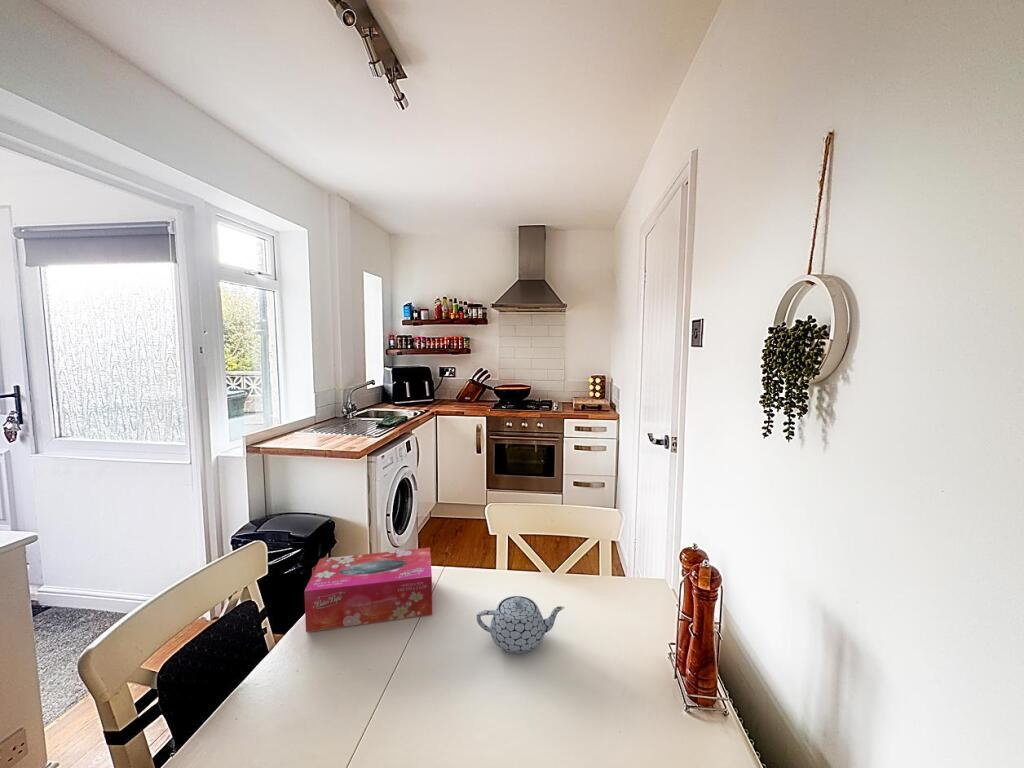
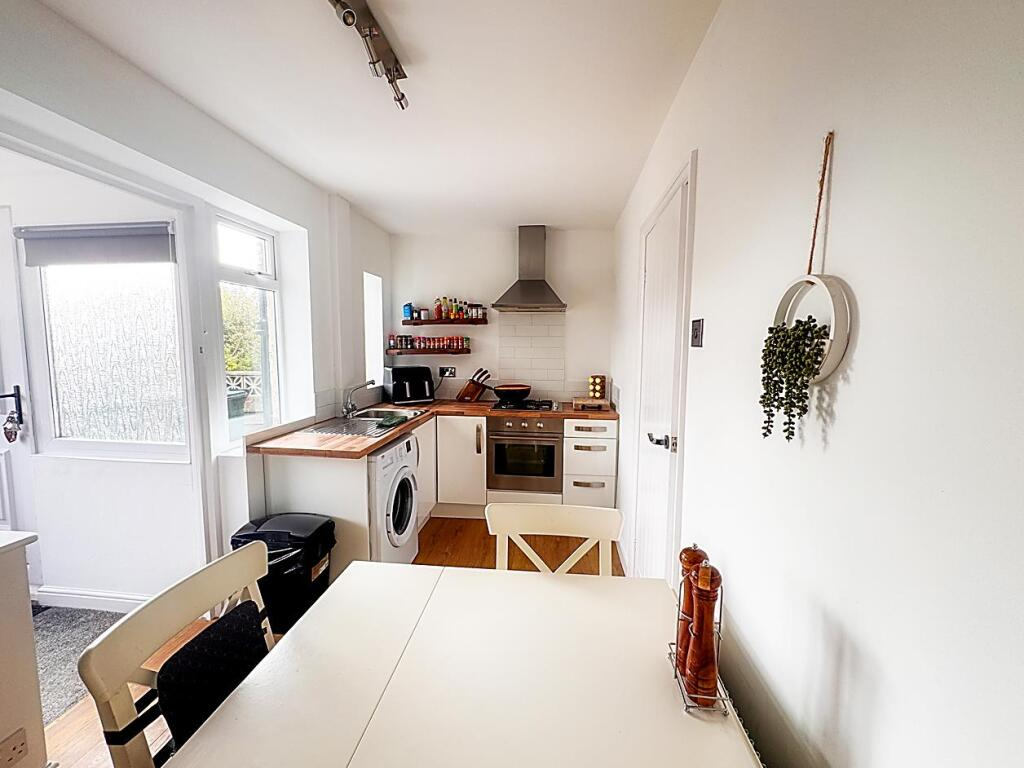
- teapot (520, 619)
- tissue box (374, 585)
